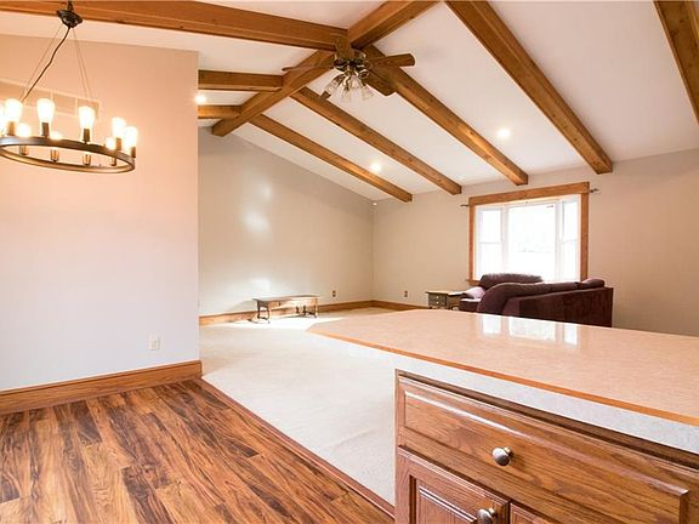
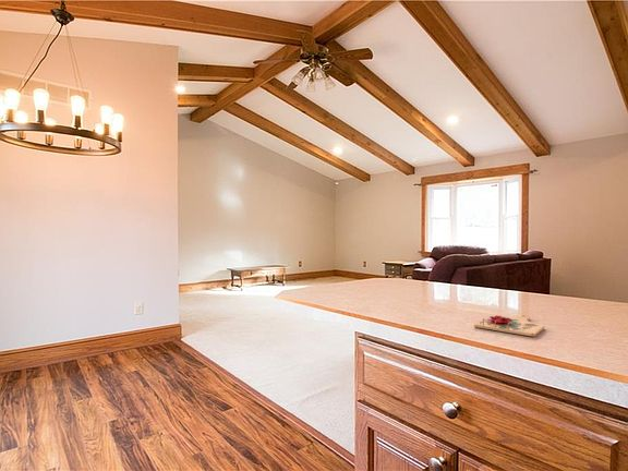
+ cutting board (514, 319)
